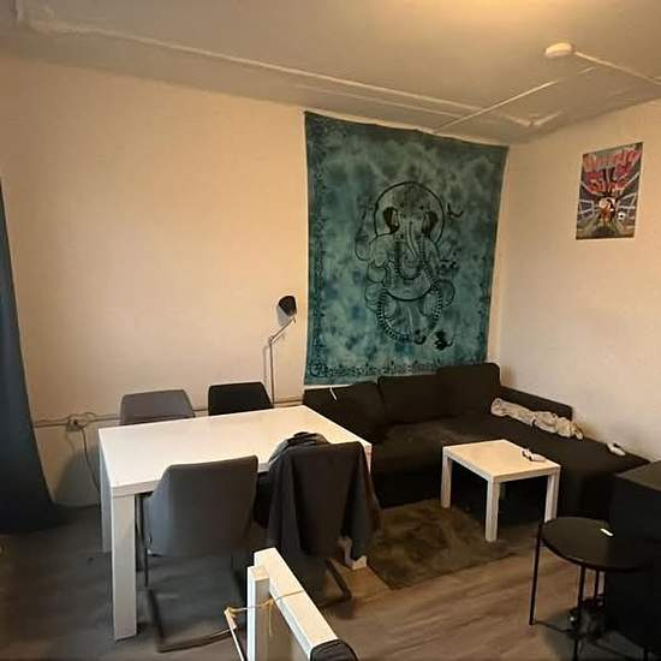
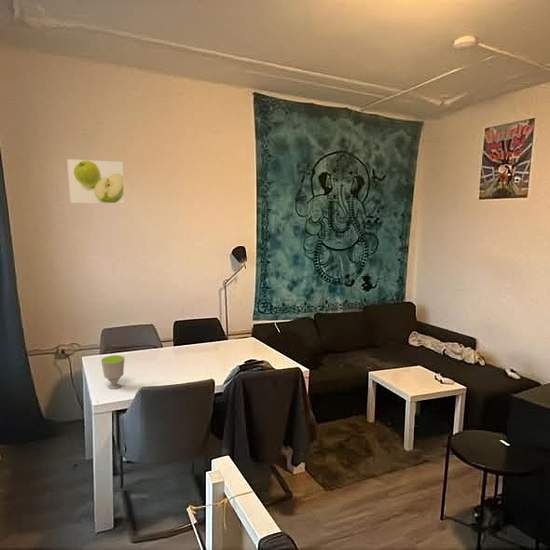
+ cup (113, 372)
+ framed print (96, 182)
